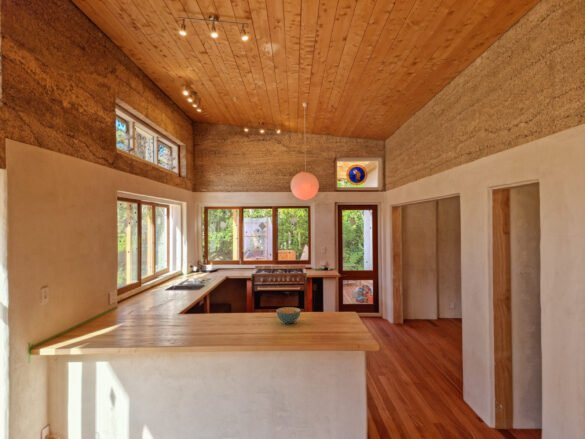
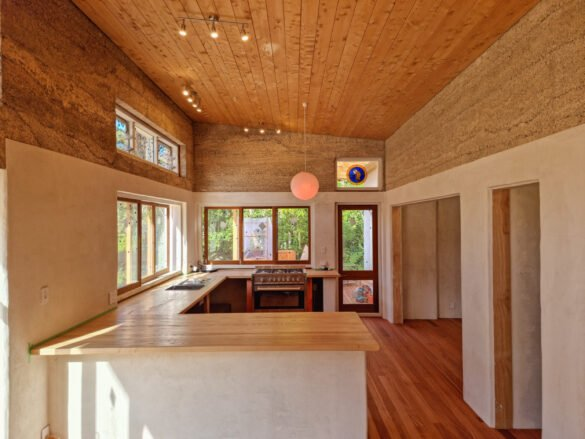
- cereal bowl (288, 316)
